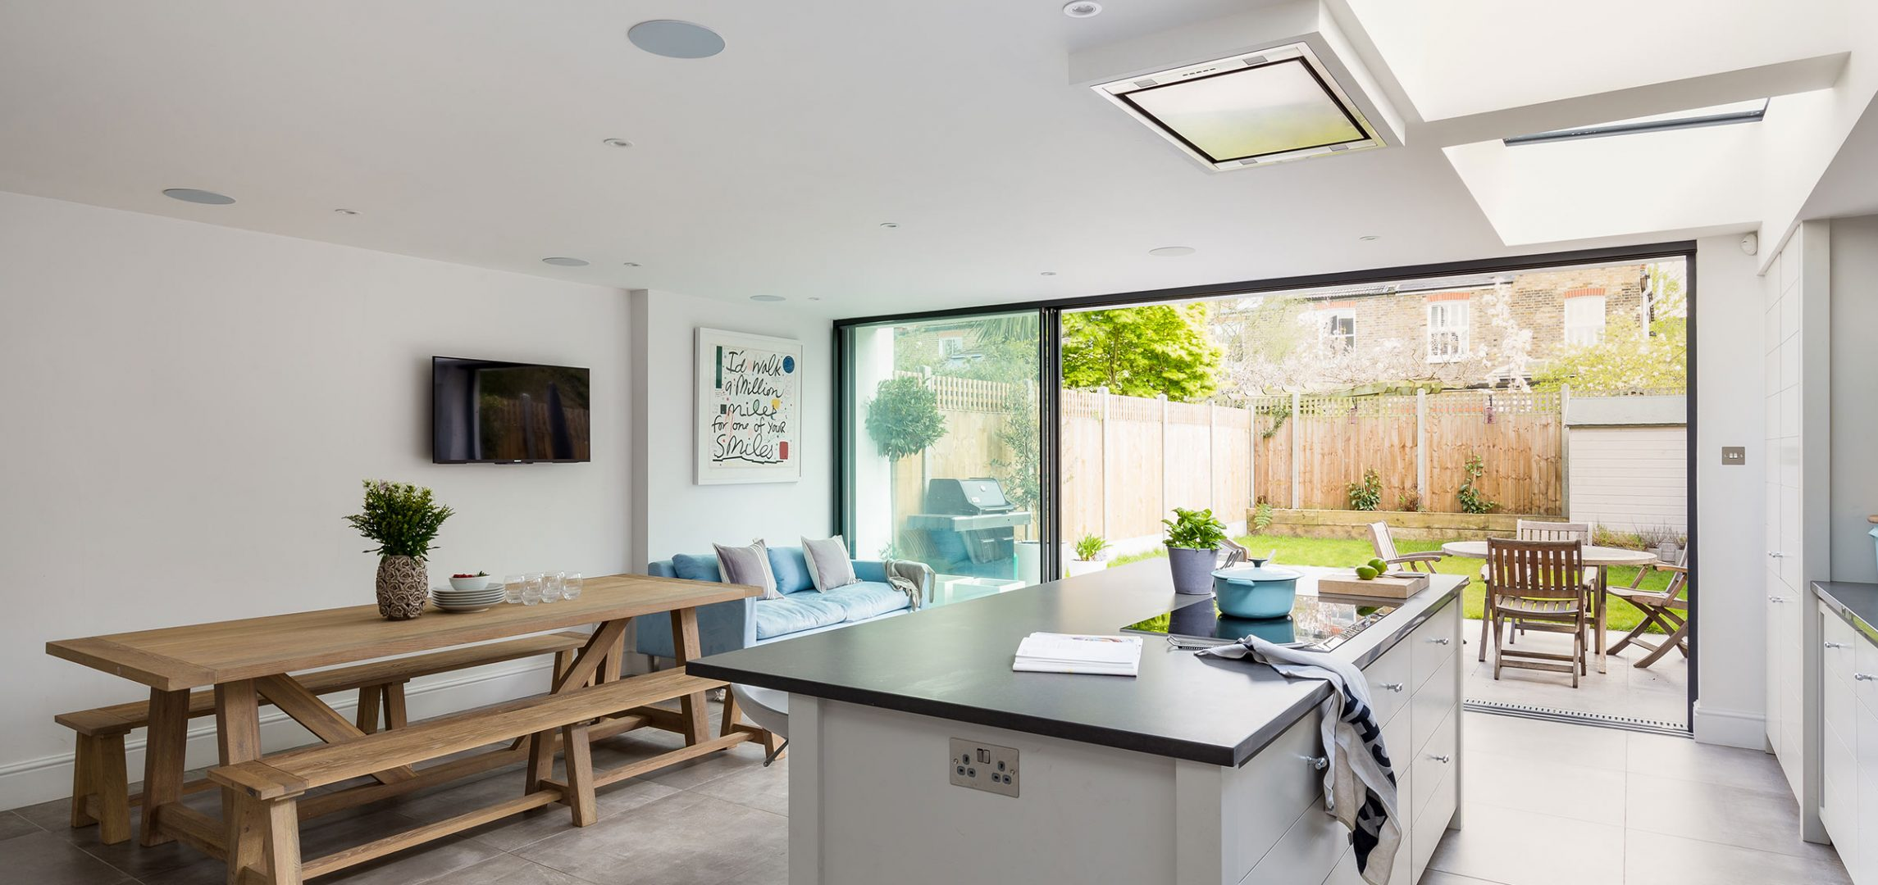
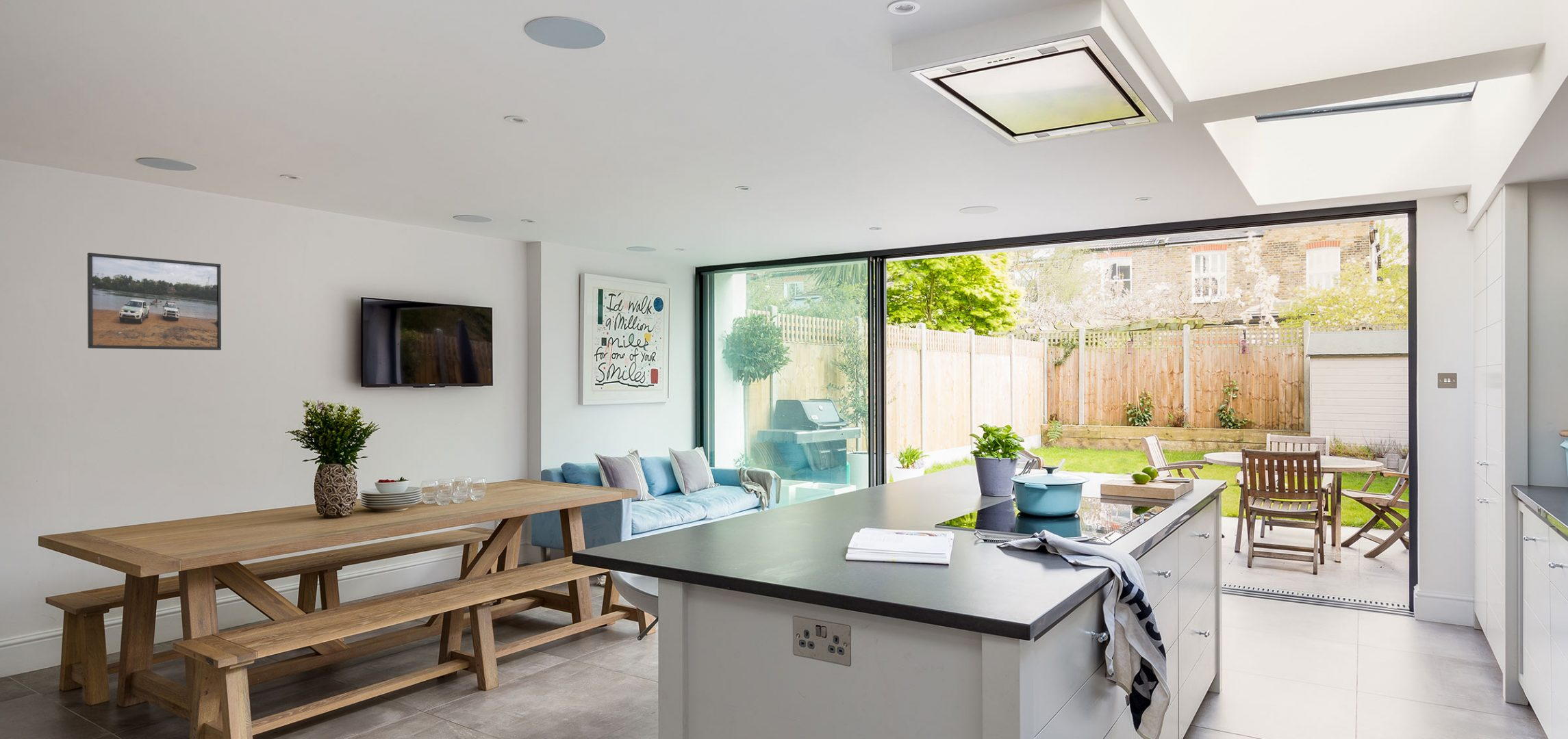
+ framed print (157, 304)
